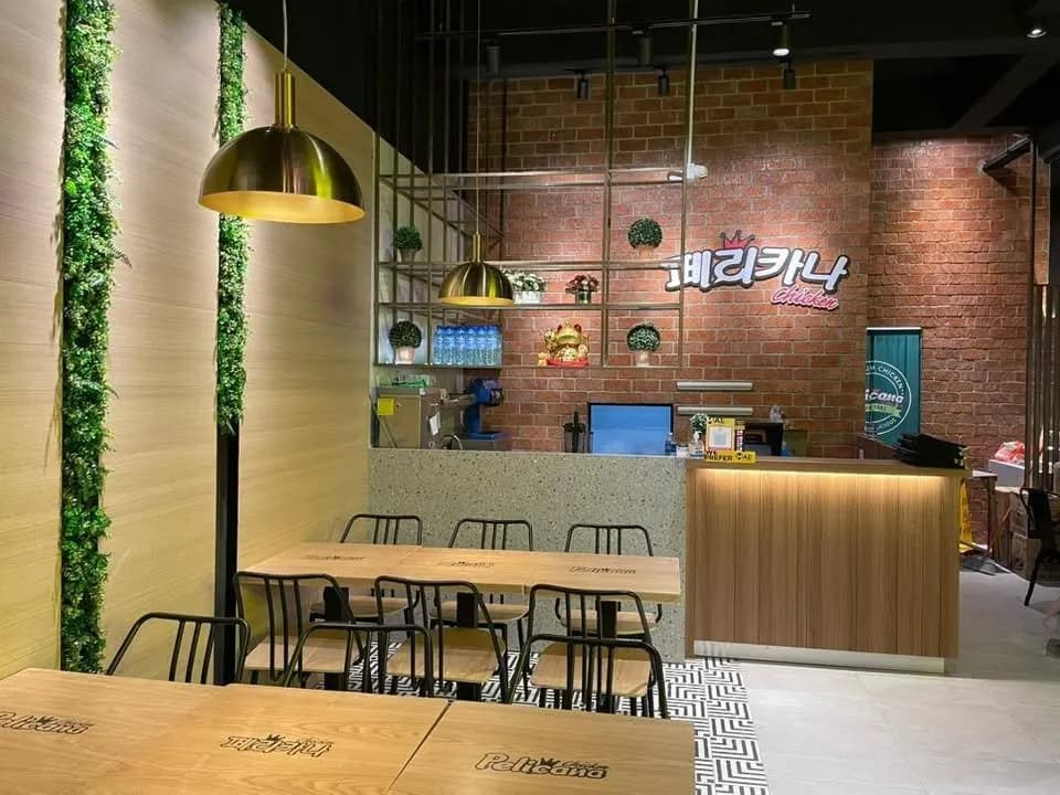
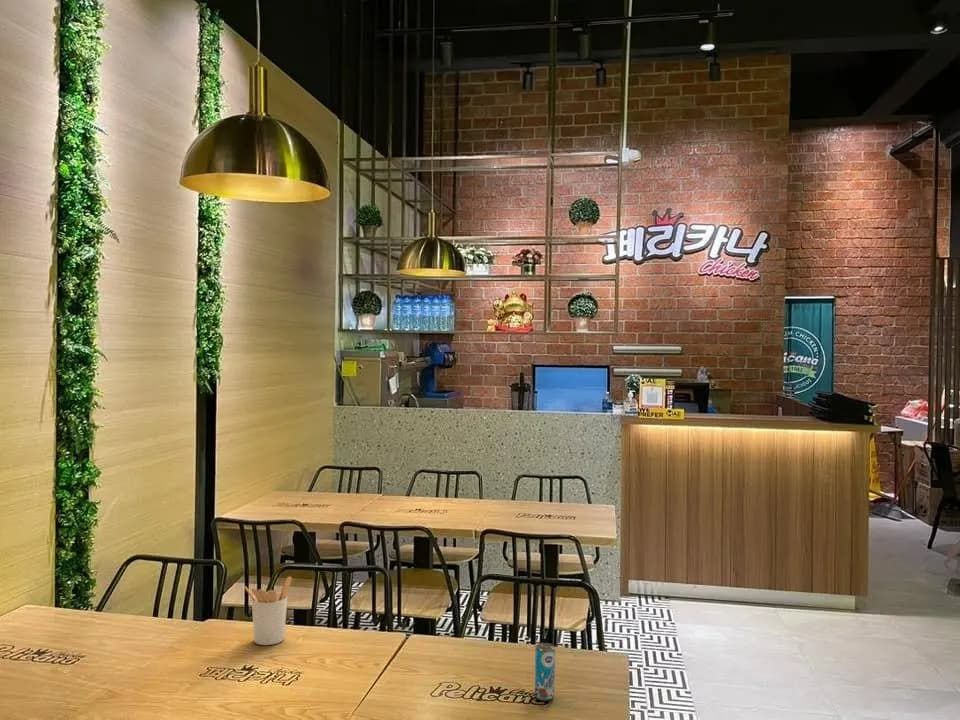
+ utensil holder (267, 611)
+ beverage can (544, 671)
